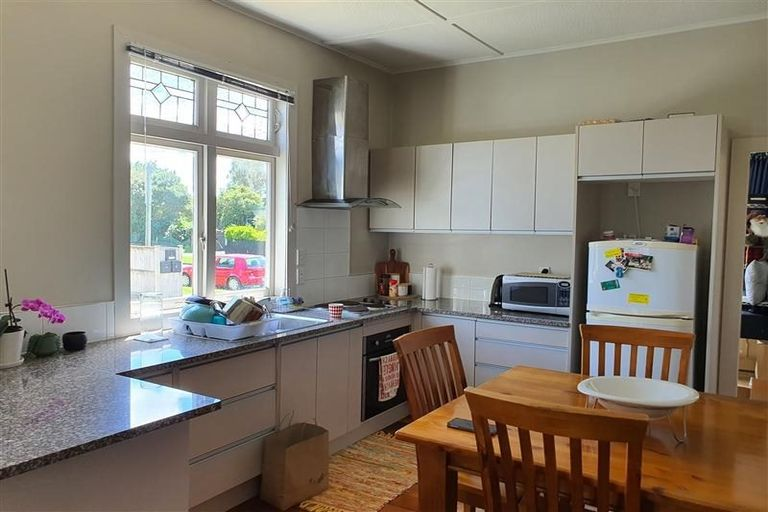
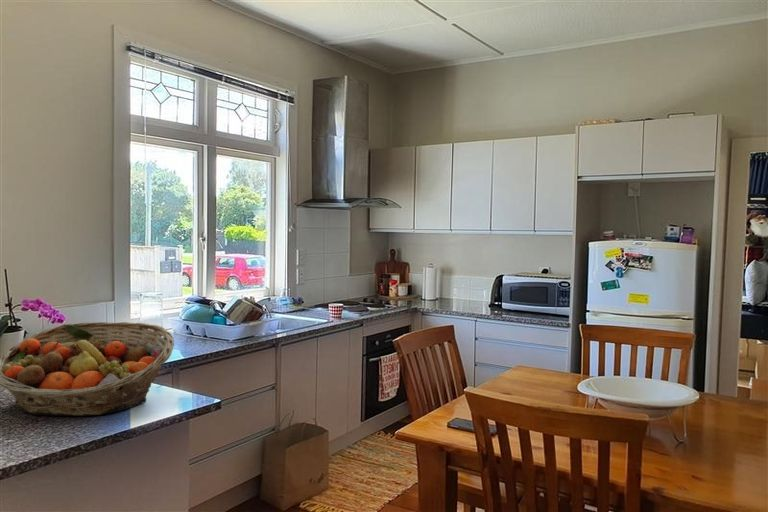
+ fruit basket (88, 365)
